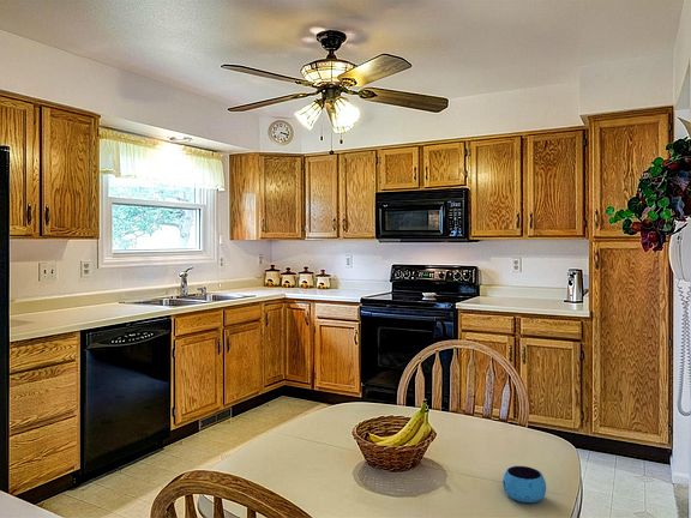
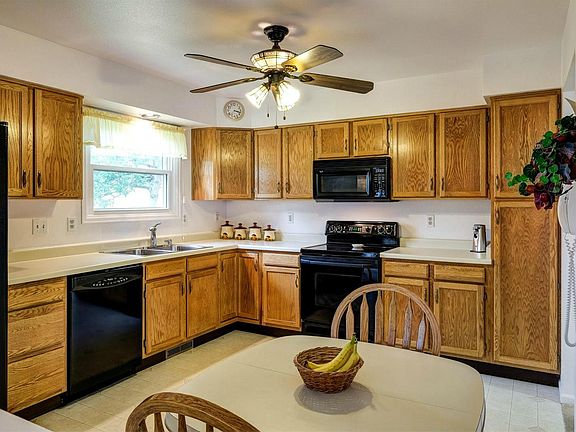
- mug (522, 482)
